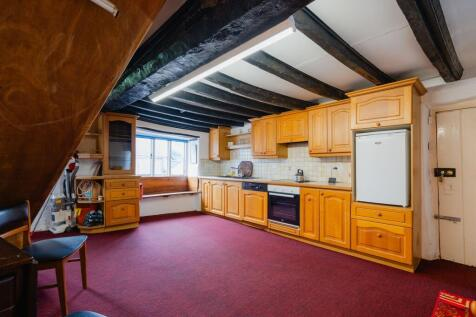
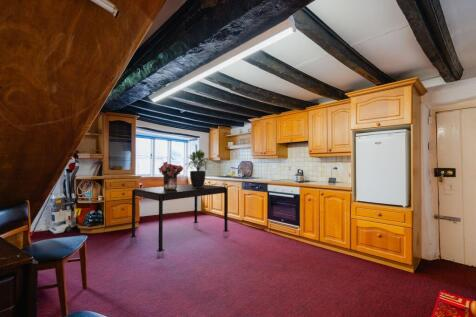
+ potted plant (198, 167)
+ bouquet (170, 175)
+ dining table (195, 214)
